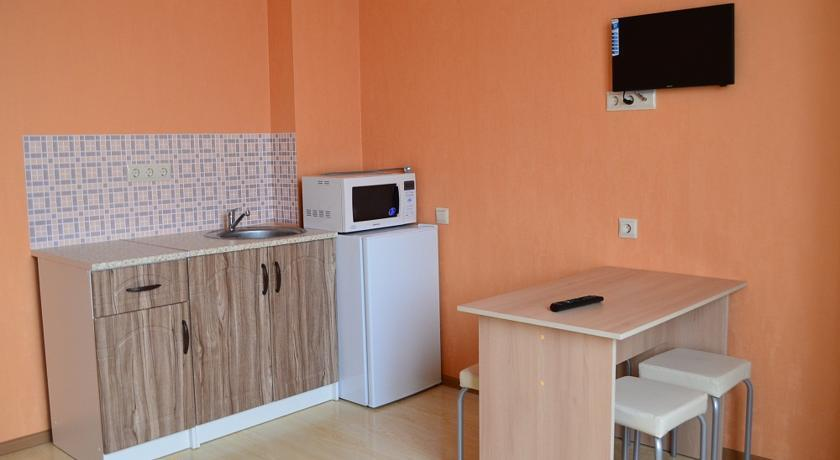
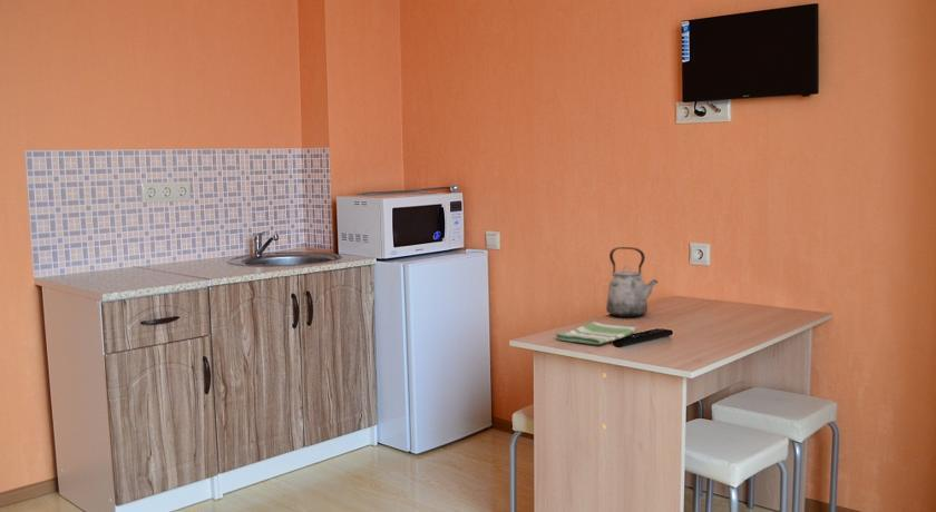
+ dish towel (596, 333)
+ kettle (633, 282)
